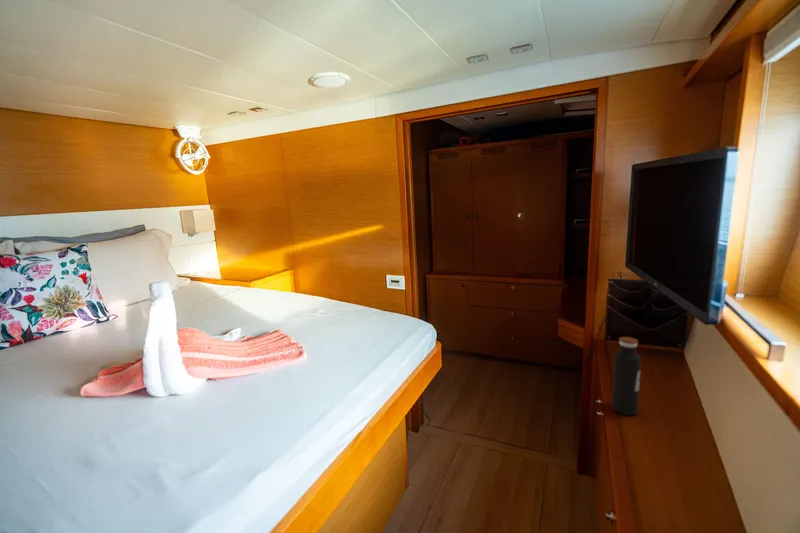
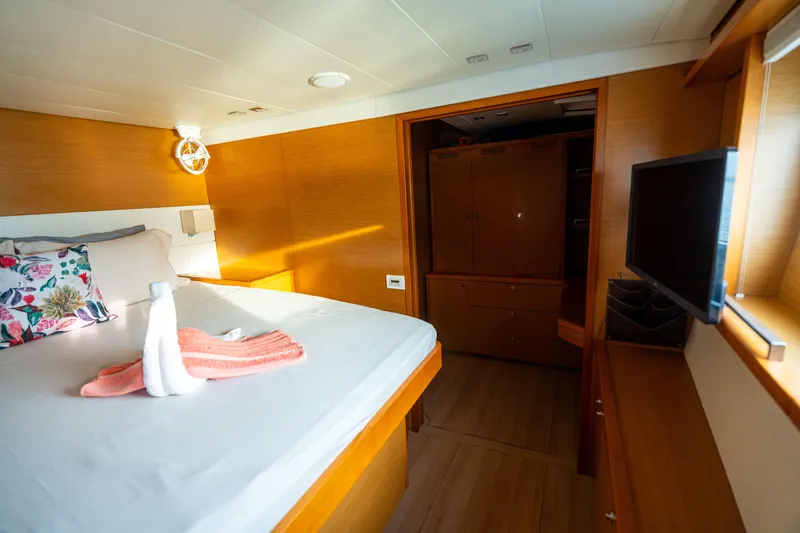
- water bottle (626, 375)
